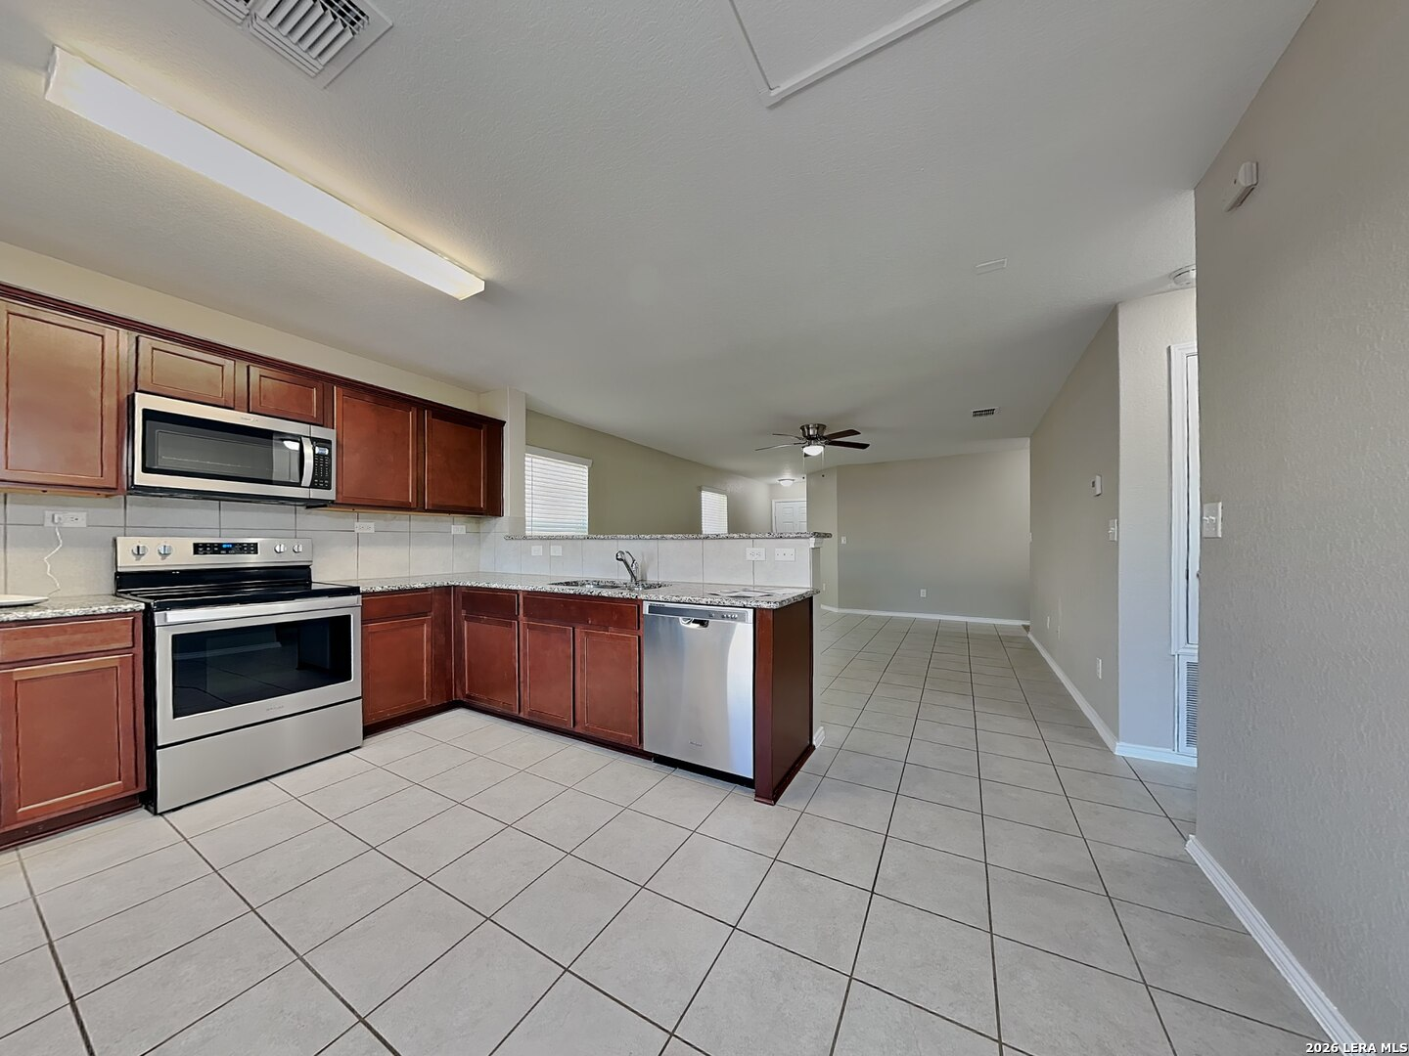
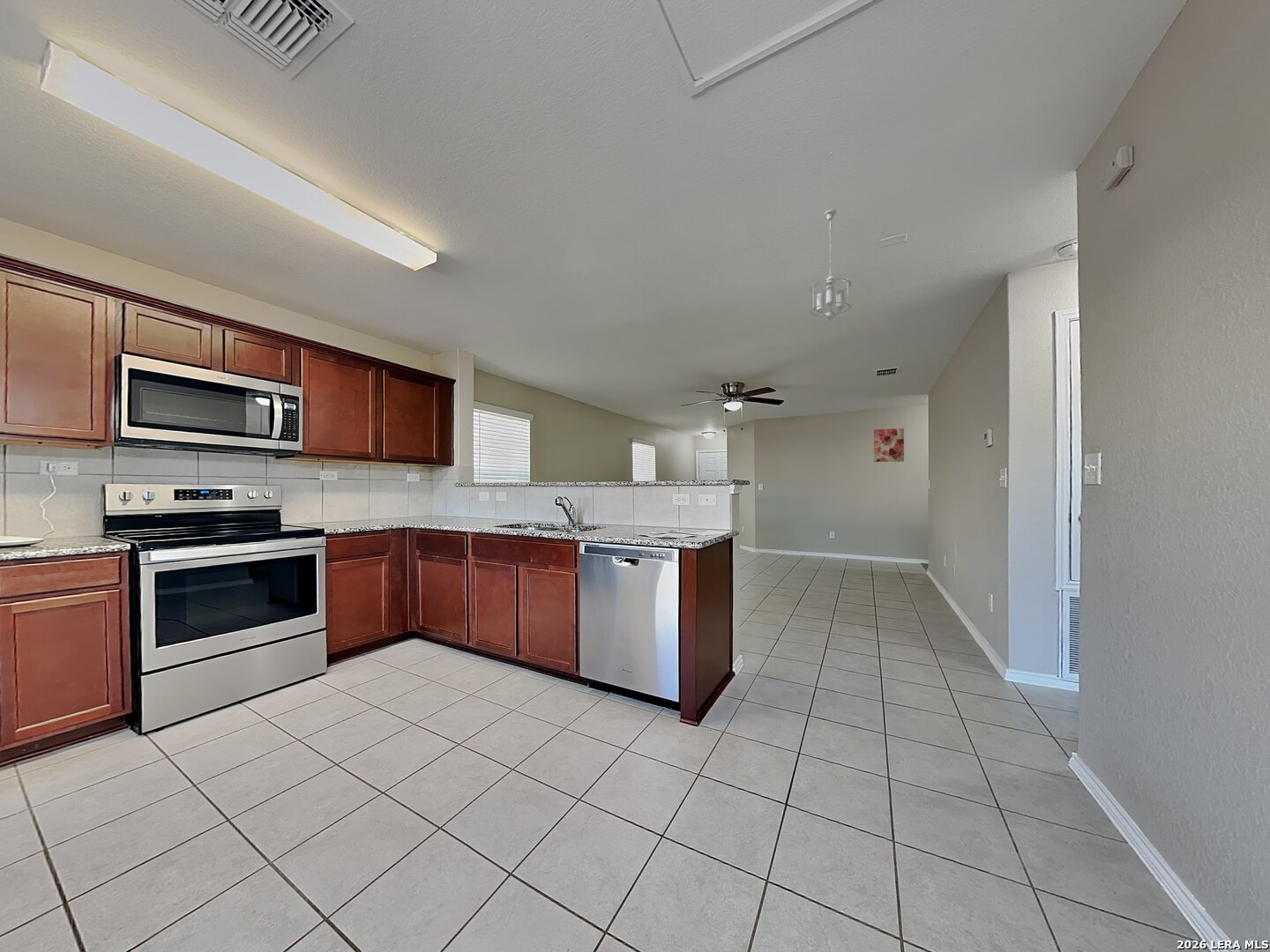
+ pendant light (830, 265)
+ wall art (888, 445)
